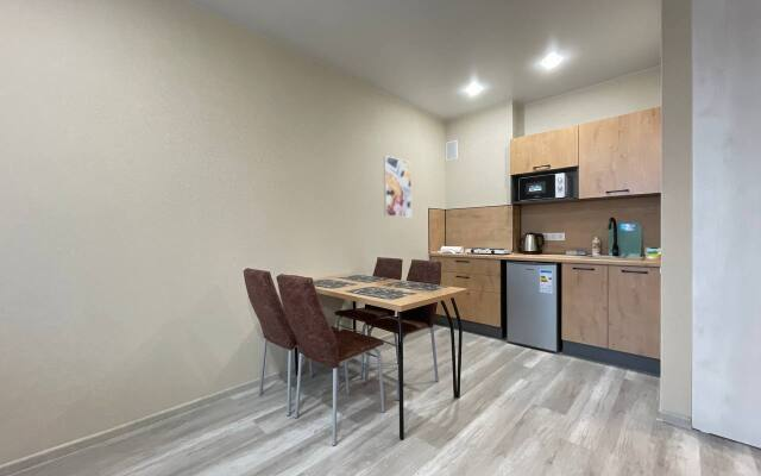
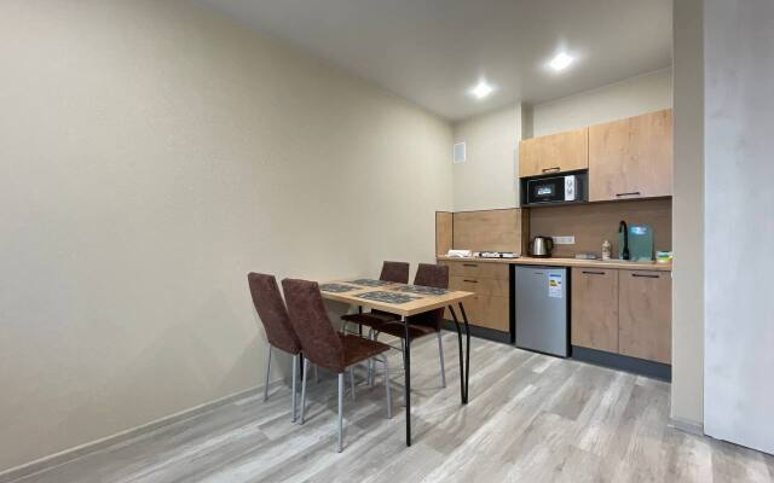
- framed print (397, 188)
